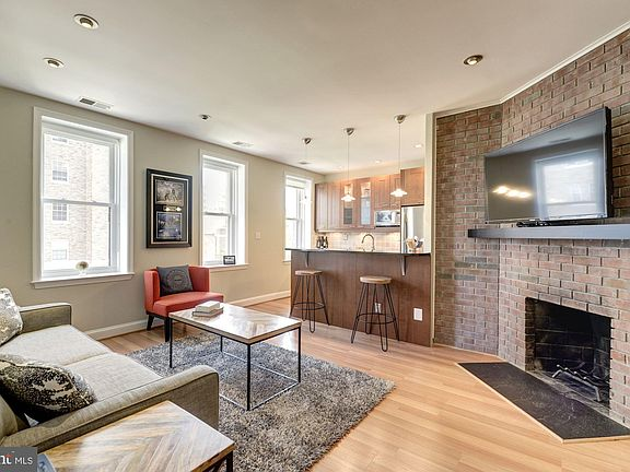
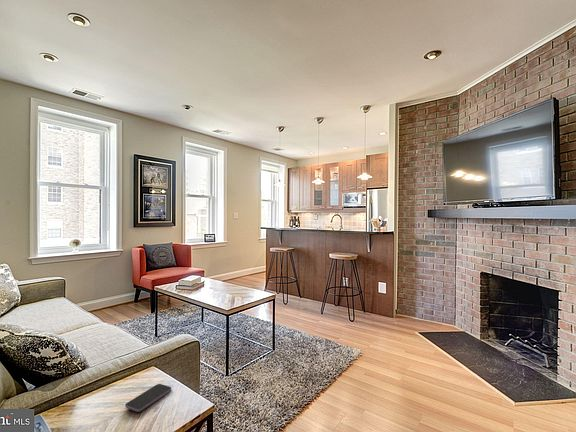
+ smartphone (149, 396)
